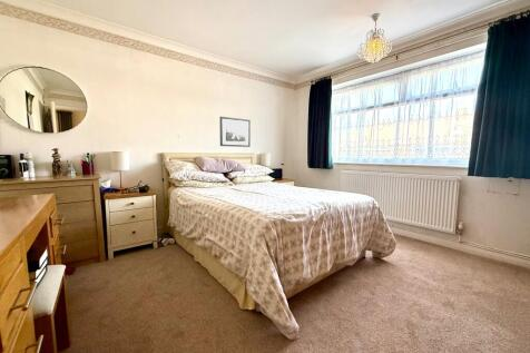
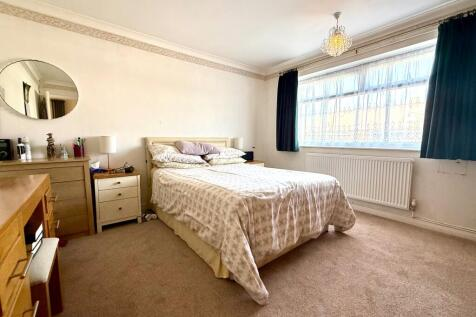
- wall art (235, 133)
